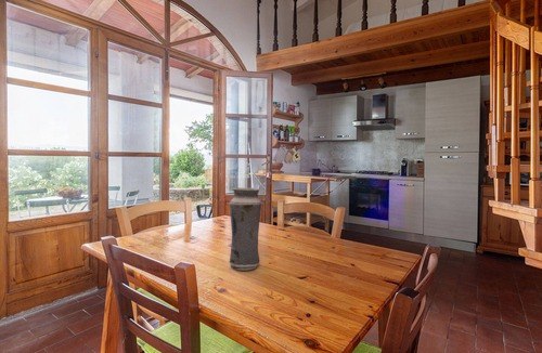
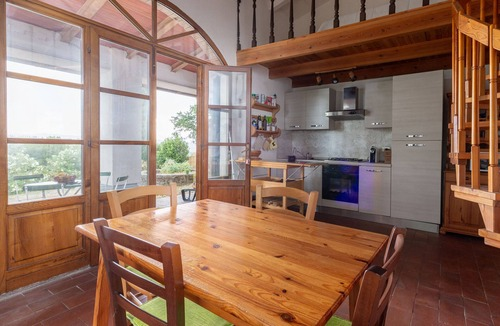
- vase (245, 226)
